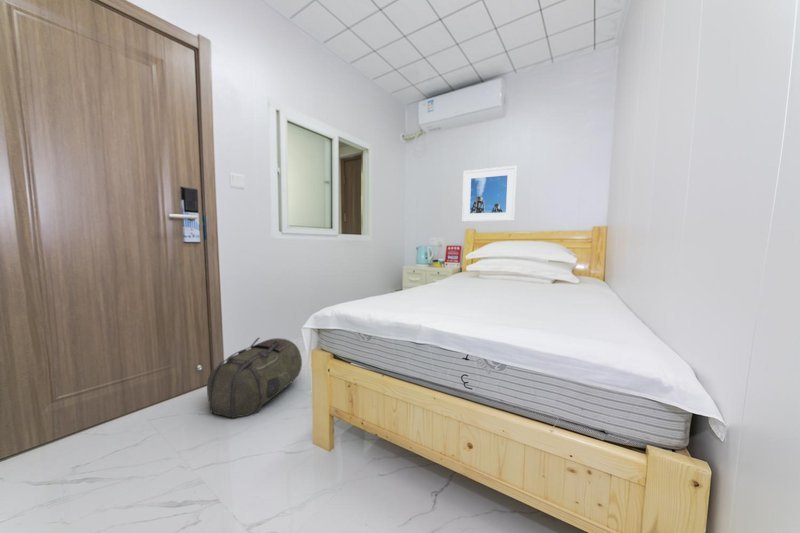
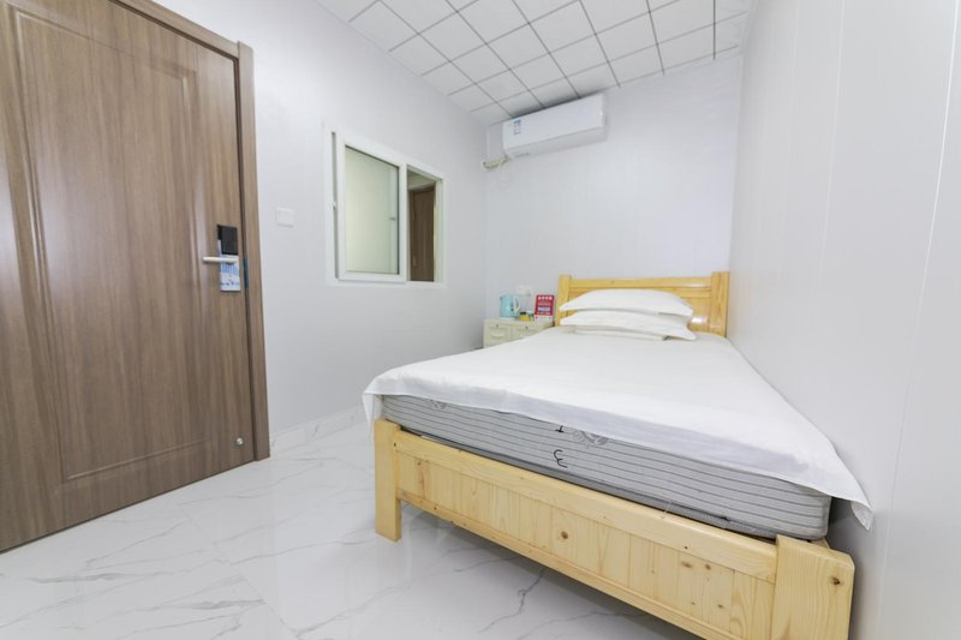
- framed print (488, 195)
- backpack (256, 370)
